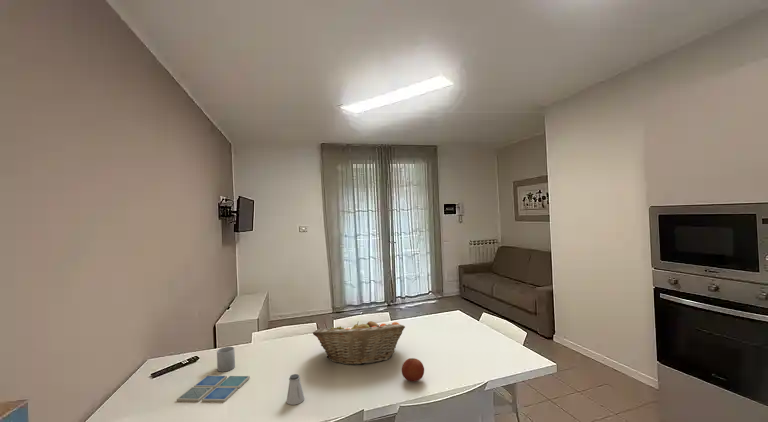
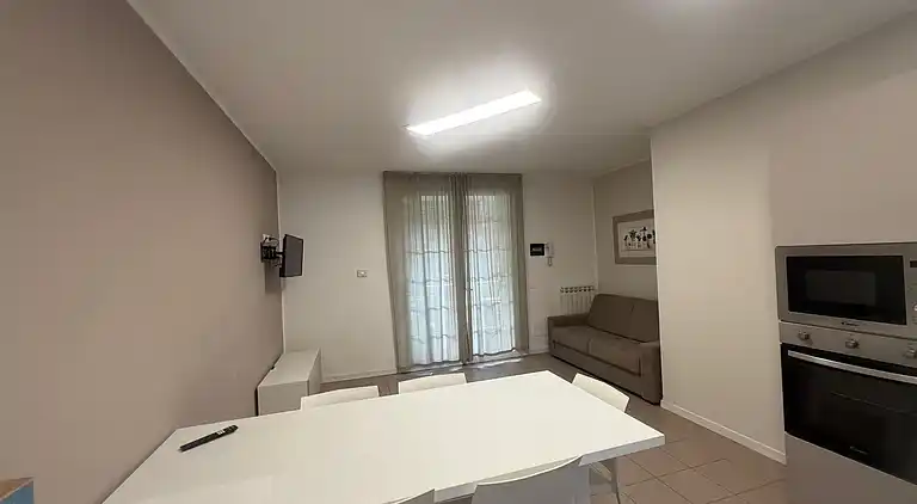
- fruit (412, 369)
- mug (227, 357)
- fruit basket (359, 336)
- drink coaster (215, 388)
- saltshaker (294, 387)
